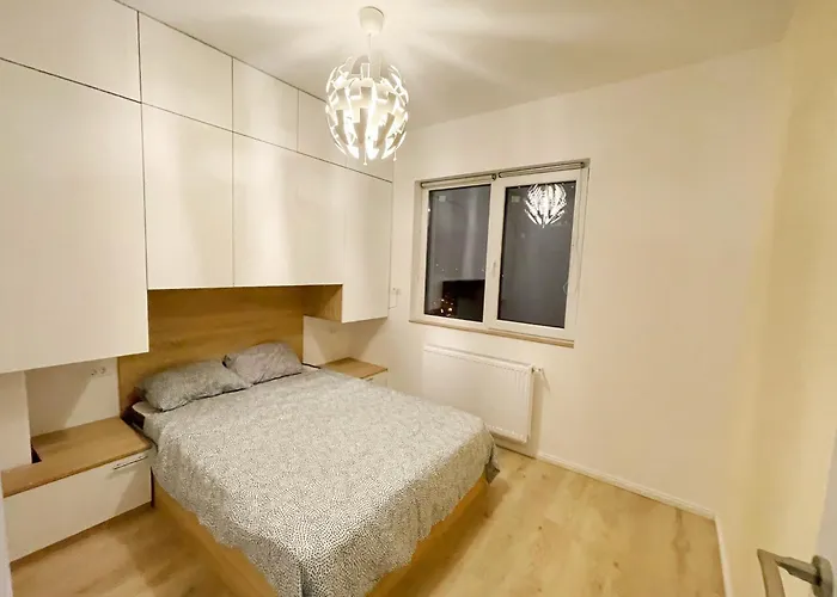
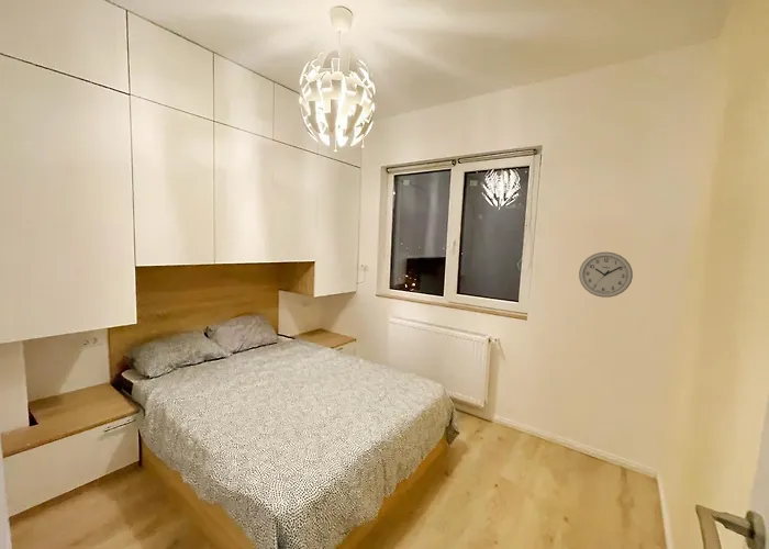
+ wall clock (604, 274)
